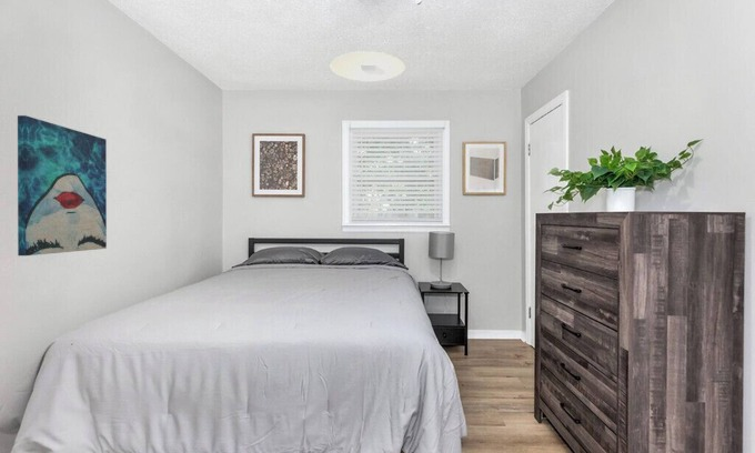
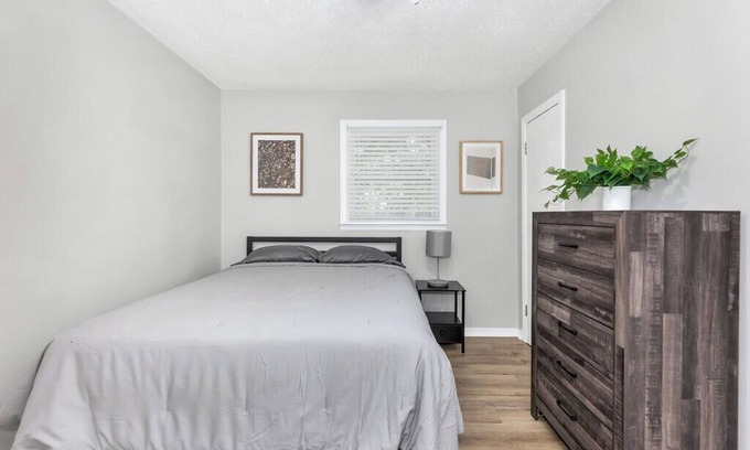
- wall art (67, 190)
- ceiling light (368, 63)
